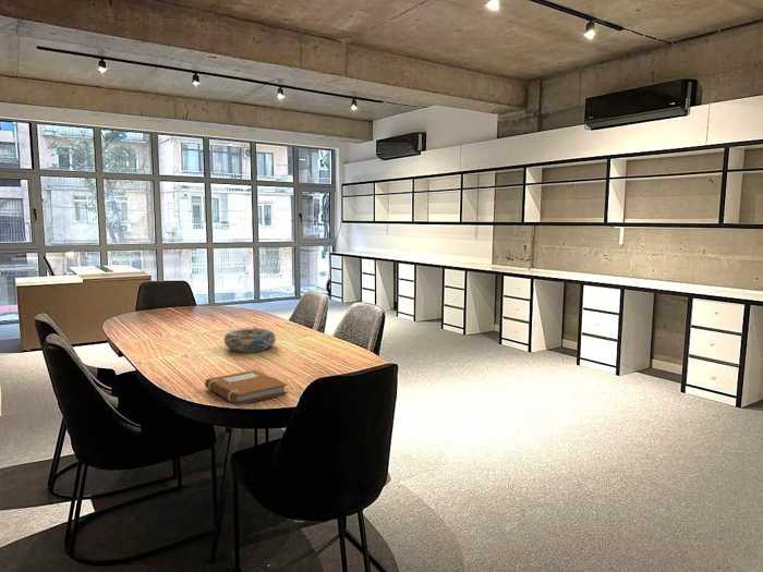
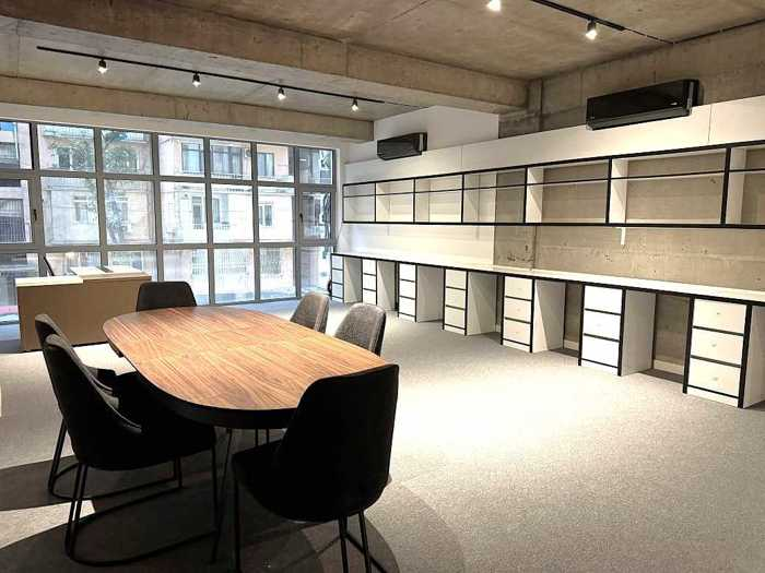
- decorative bowl (250, 339)
- notebook (244, 386)
